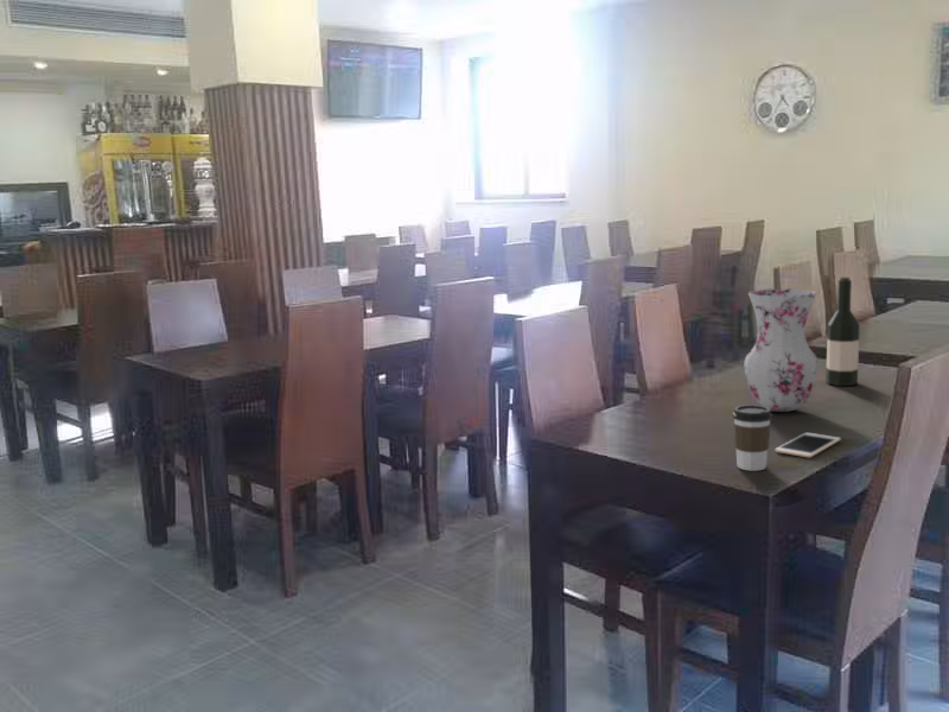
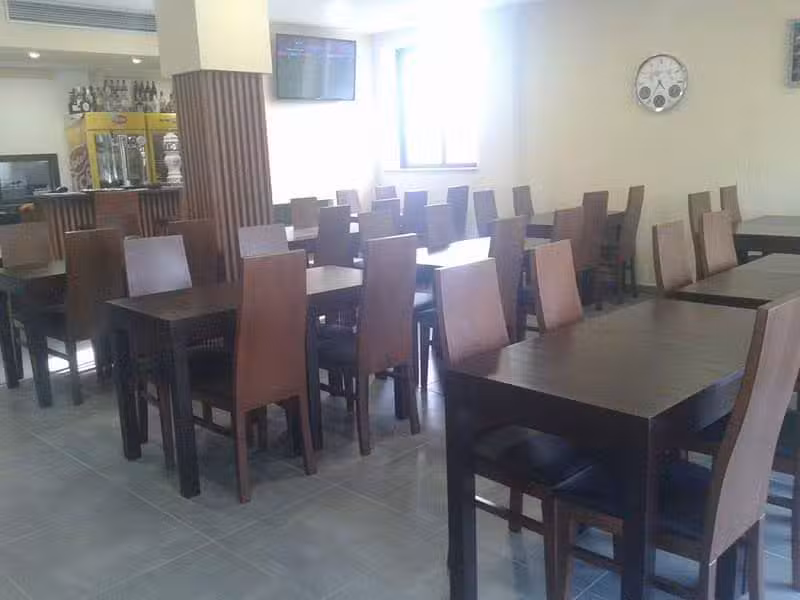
- wine bottle (842, 330)
- coffee cup (751, 438)
- vase (781, 351)
- cell phone (808, 444)
